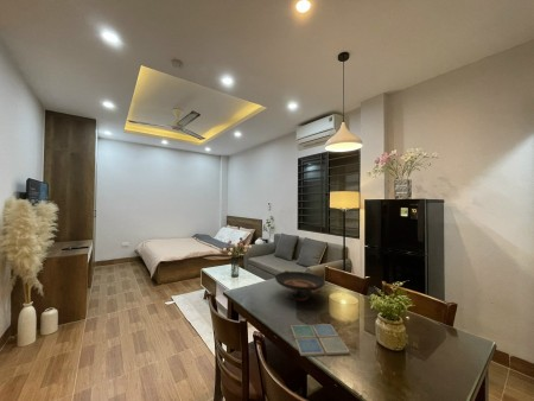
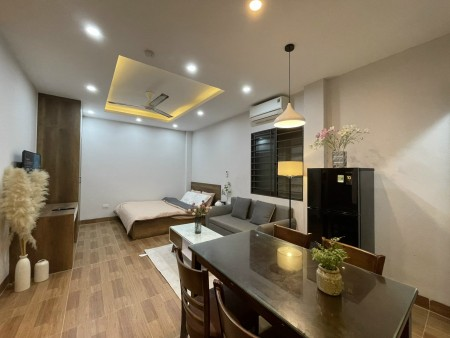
- decorative bowl (299, 286)
- drink coaster (316, 338)
